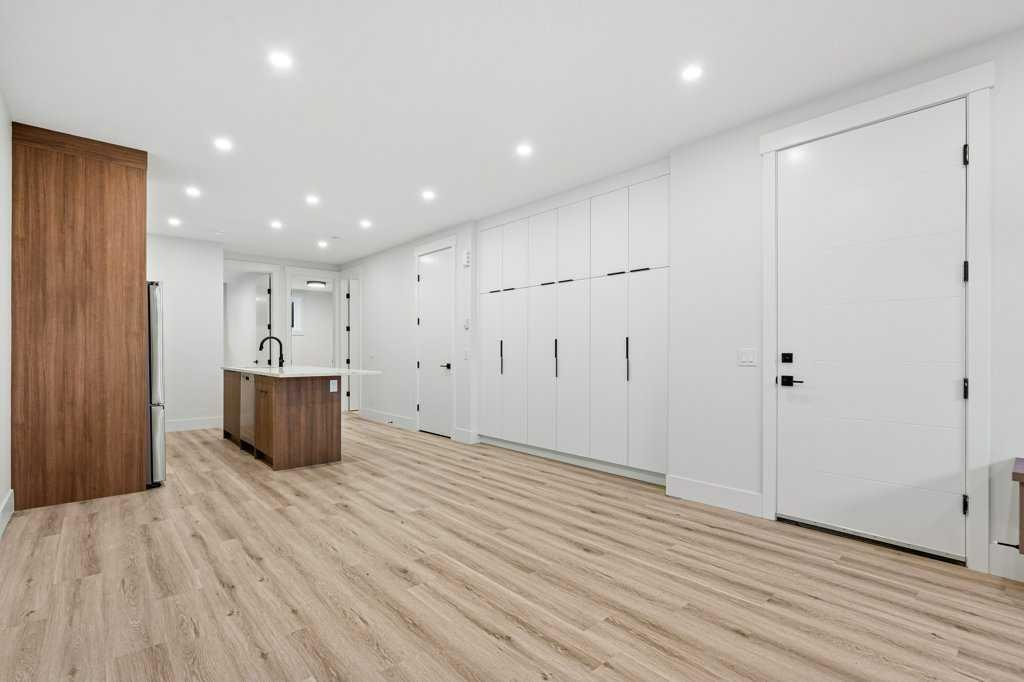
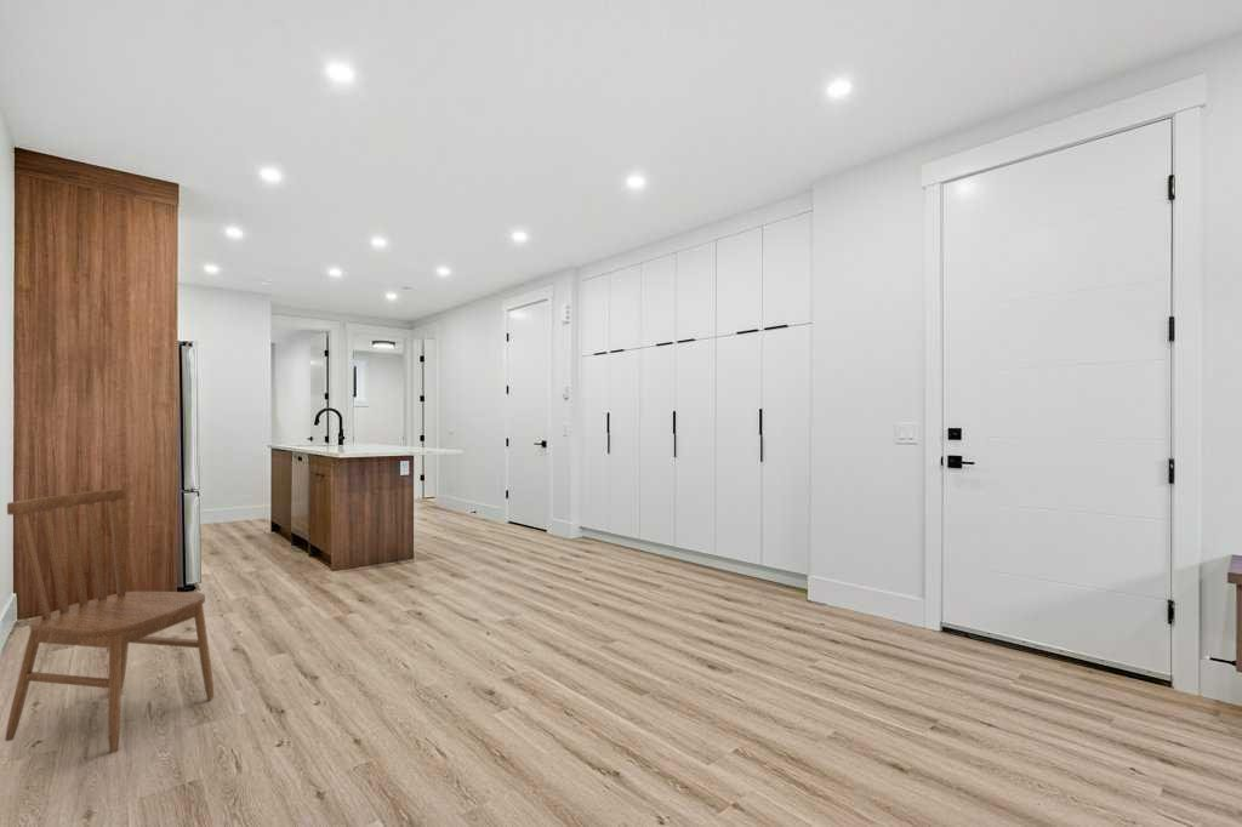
+ dining chair (115, 606)
